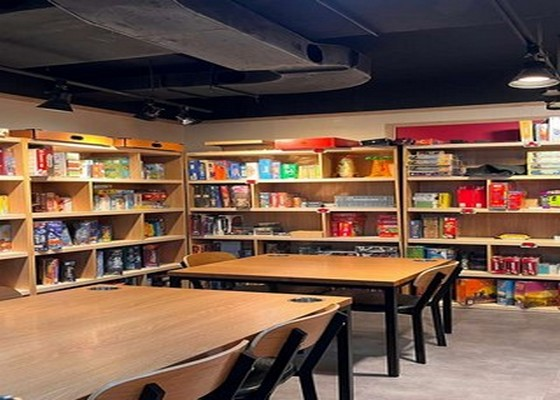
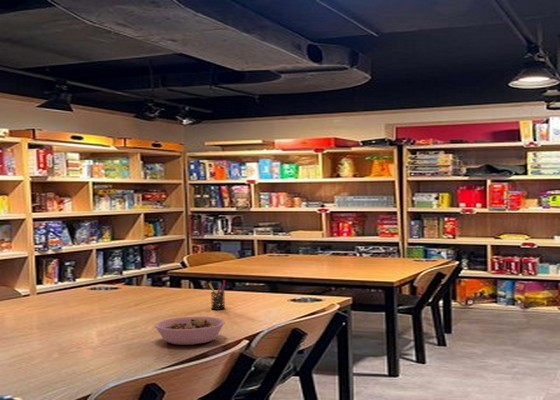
+ bowl (190, 329)
+ pen holder (218, 294)
